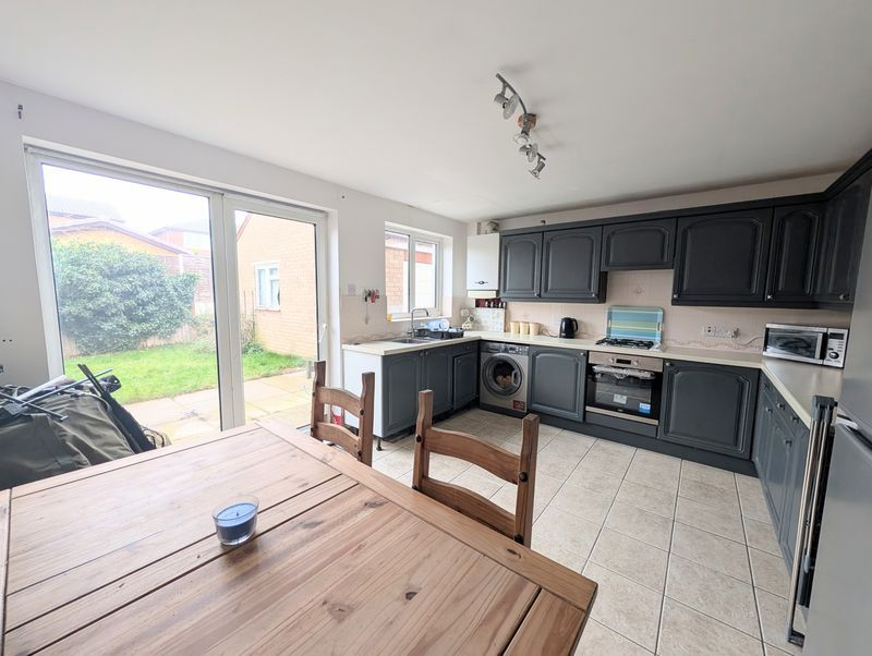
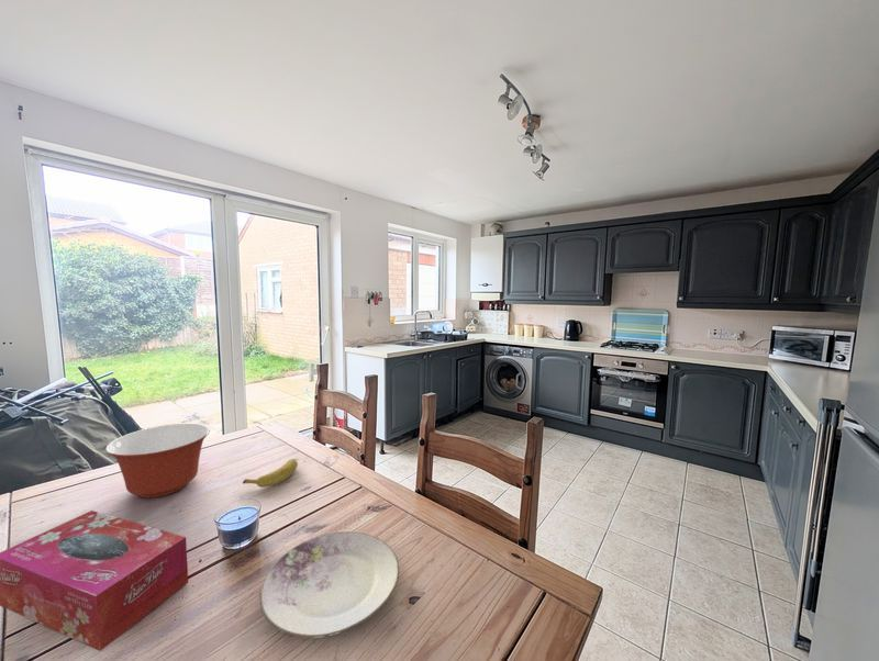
+ banana (276, 471)
+ mixing bowl (163, 461)
+ tissue box (94, 569)
+ plate (333, 581)
